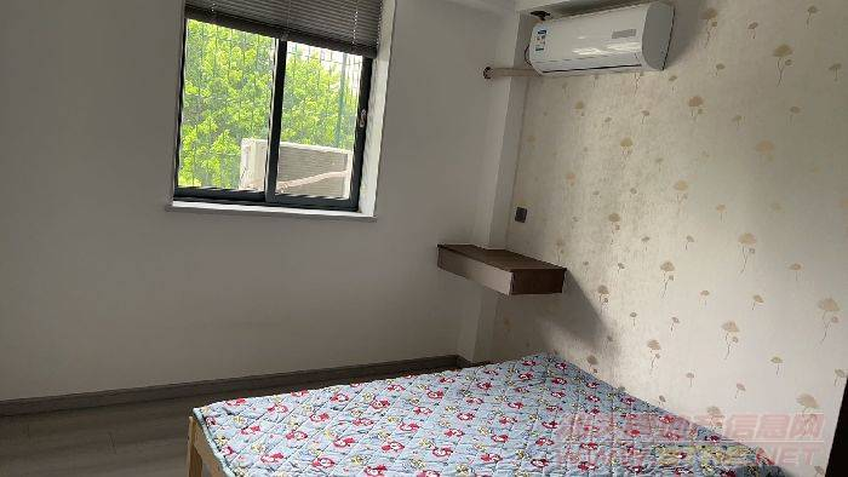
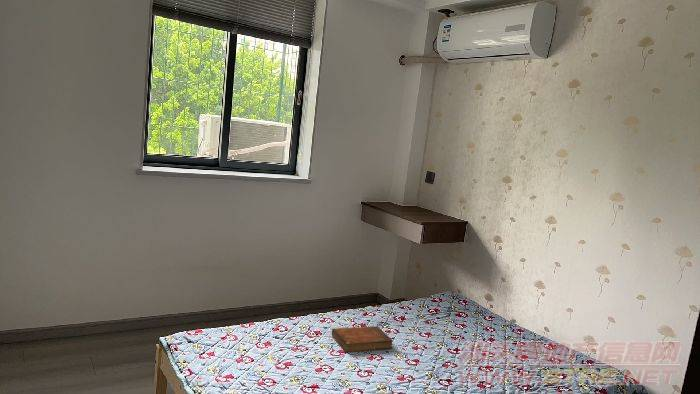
+ bible (361, 338)
